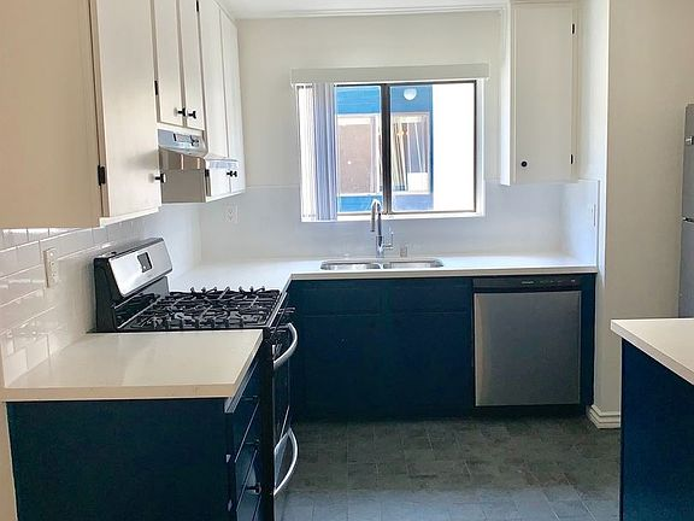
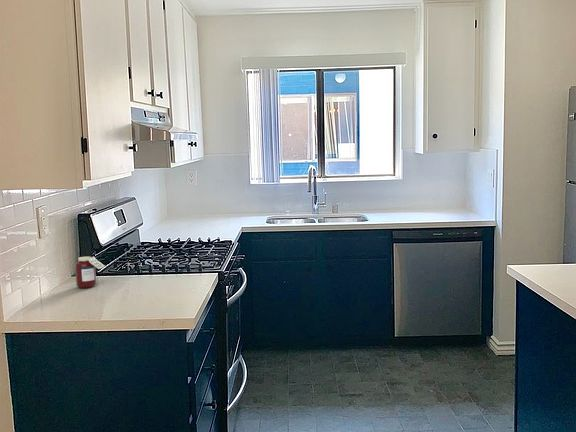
+ jar (89, 271)
